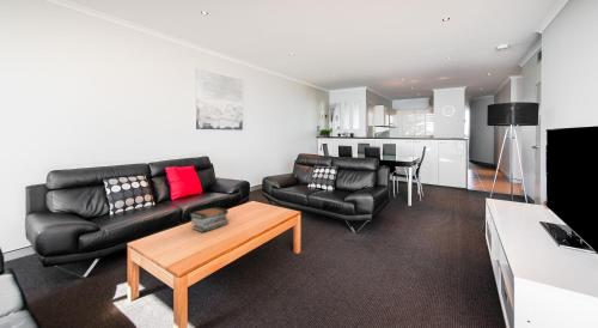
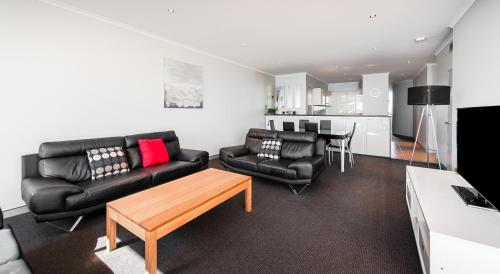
- book stack (209, 219)
